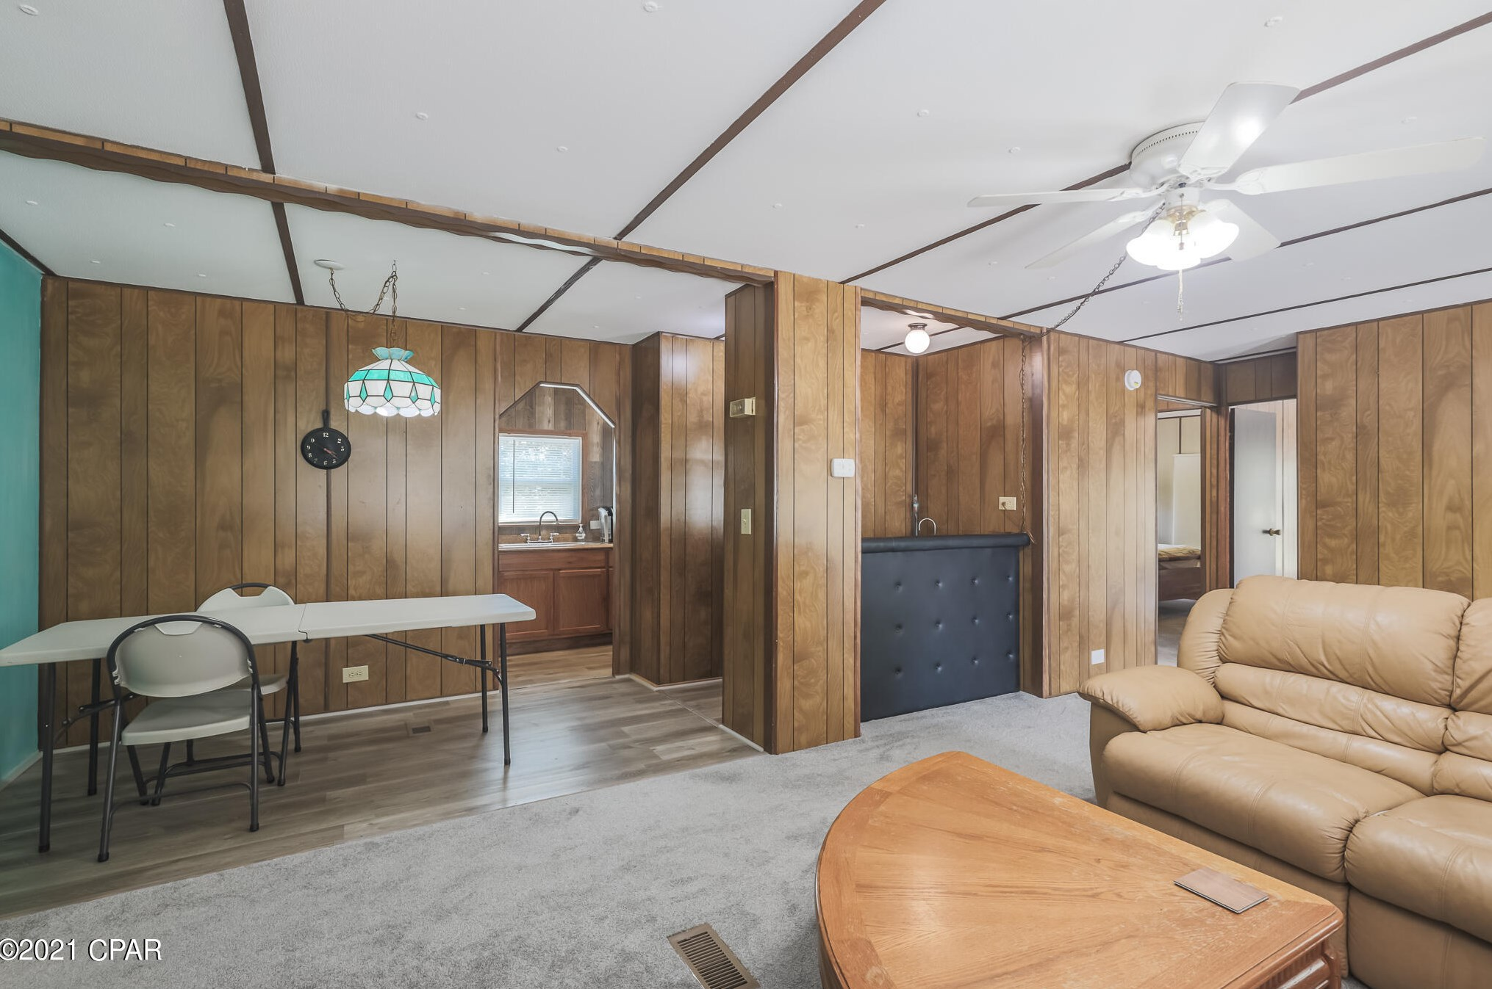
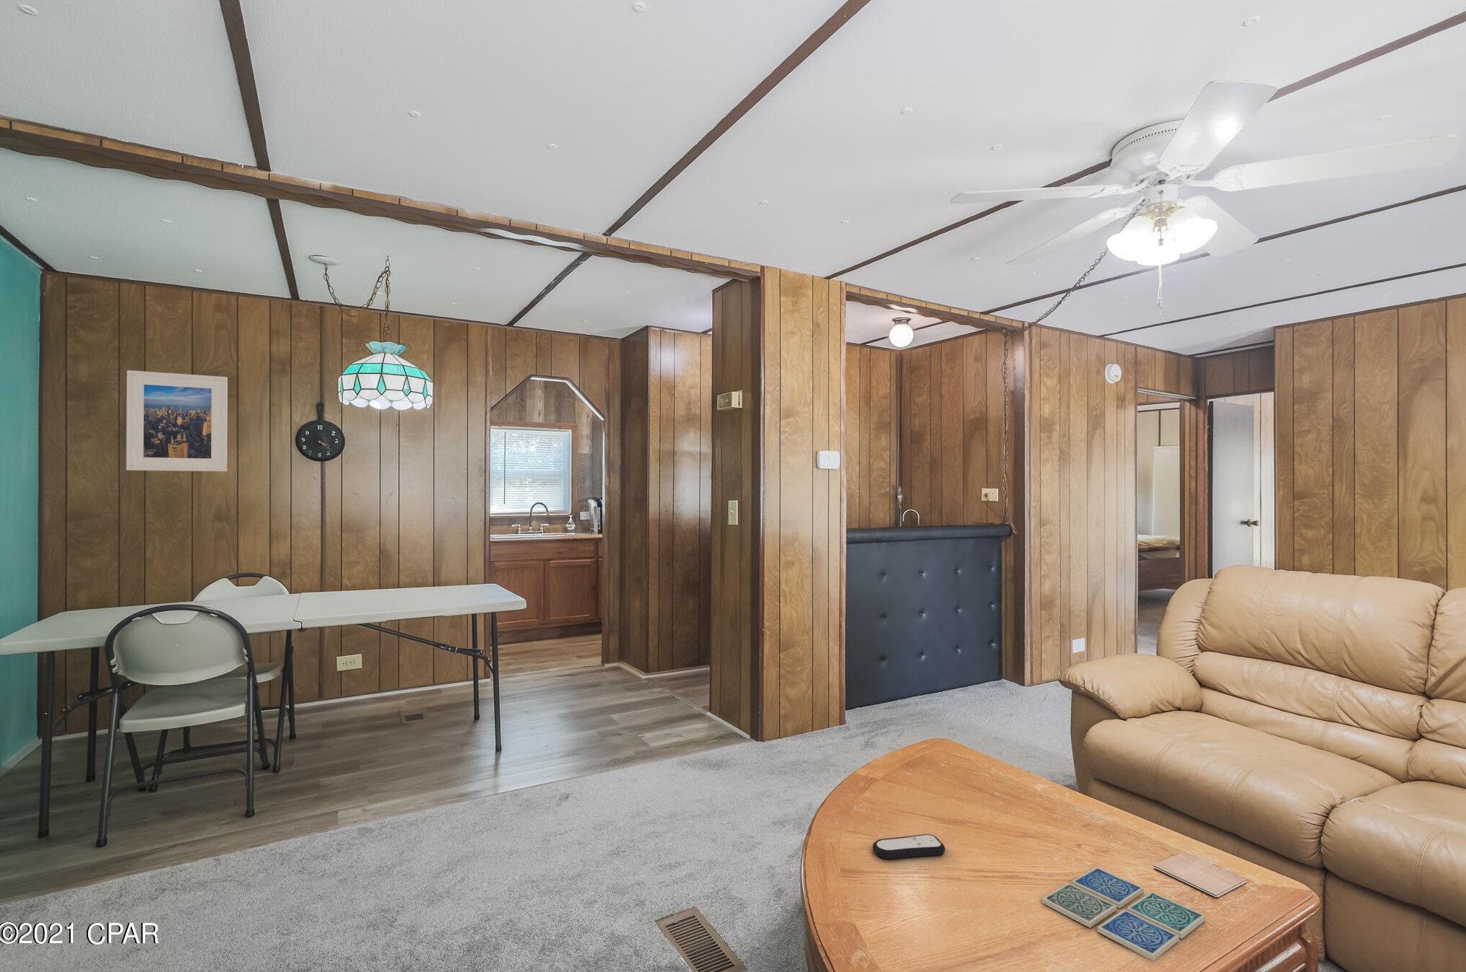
+ drink coaster (1123, 910)
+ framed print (178, 422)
+ remote control (908, 846)
